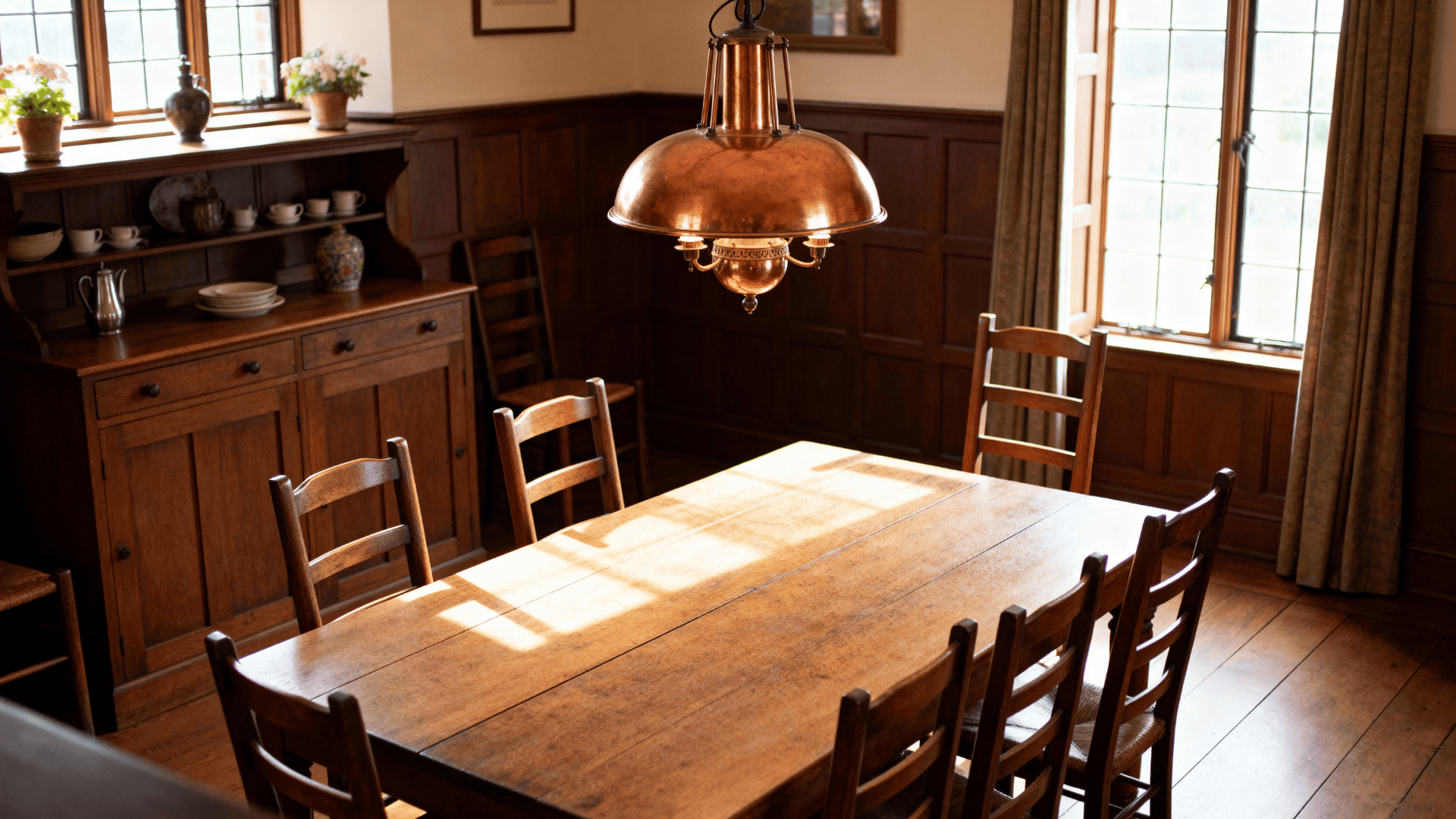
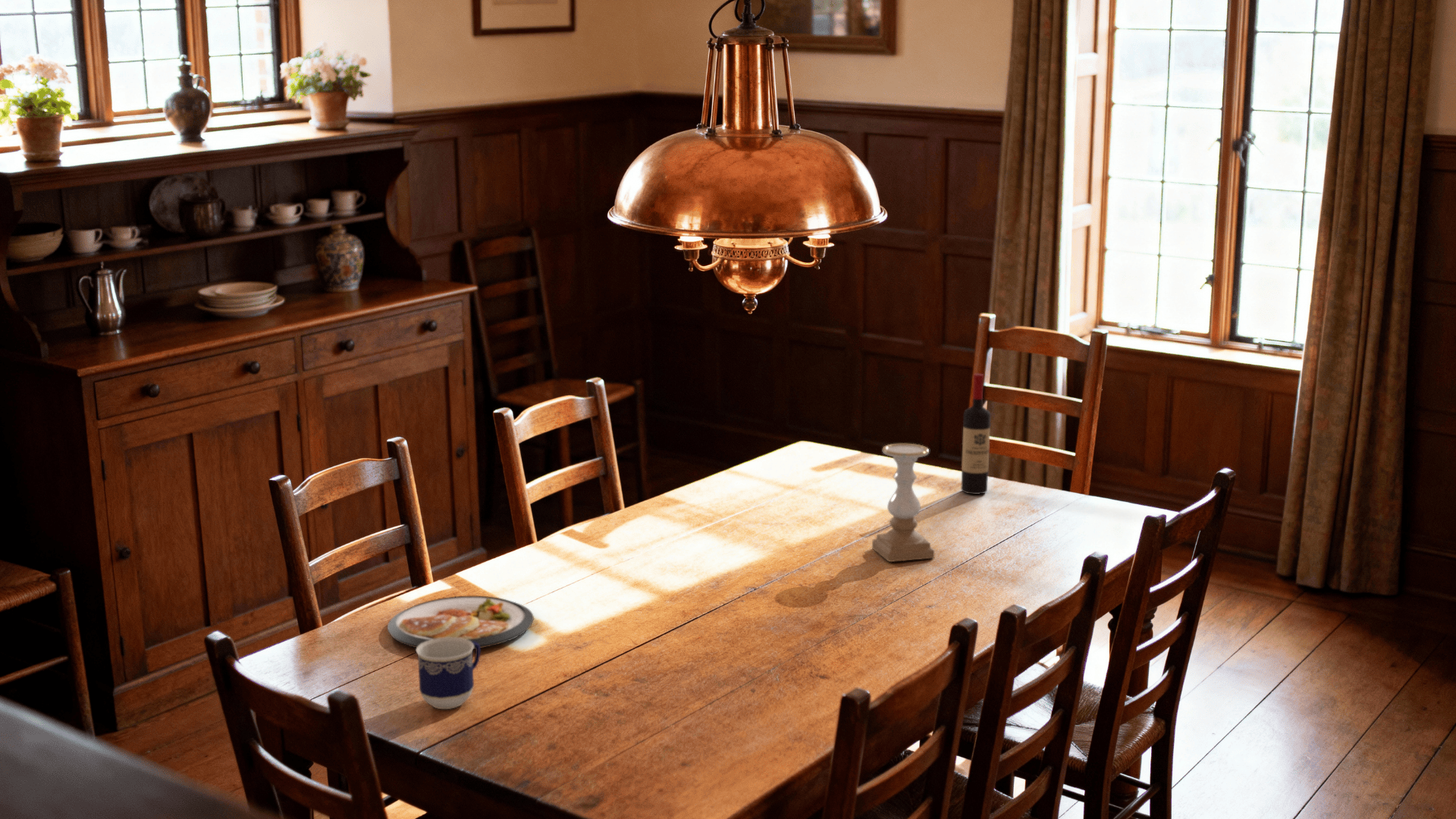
+ wine bottle (976, 433)
+ cup (452, 672)
+ dish (461, 618)
+ candle holder (904, 500)
